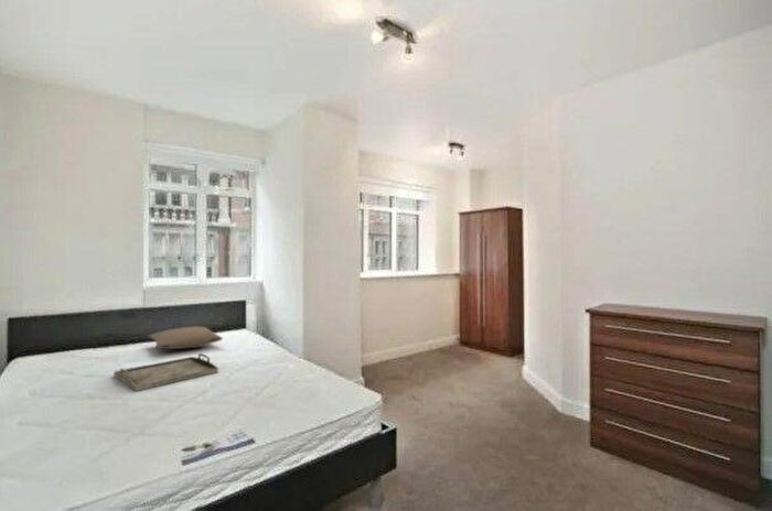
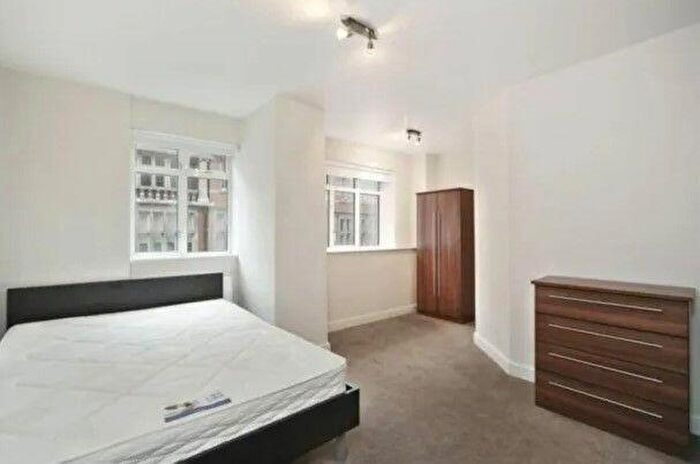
- pillow (184, 337)
- serving tray (167, 368)
